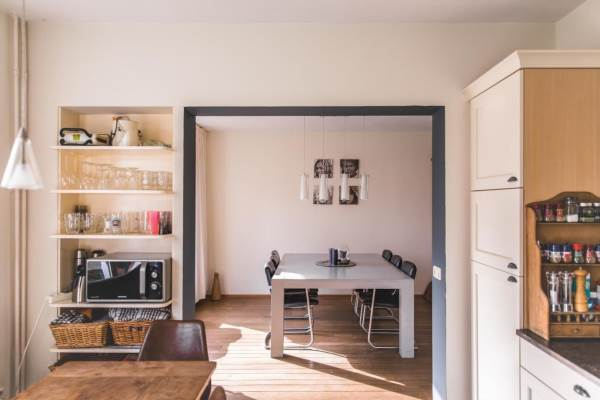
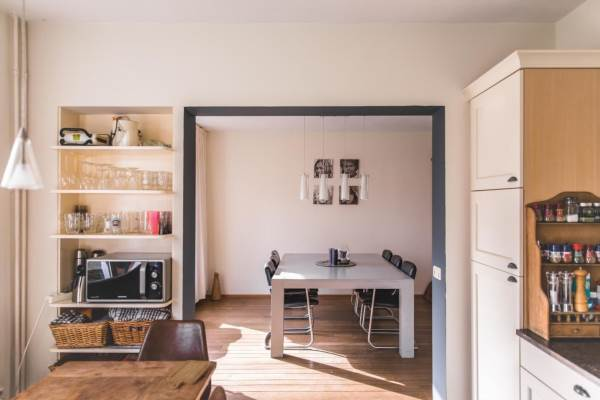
+ chopping board (187, 374)
